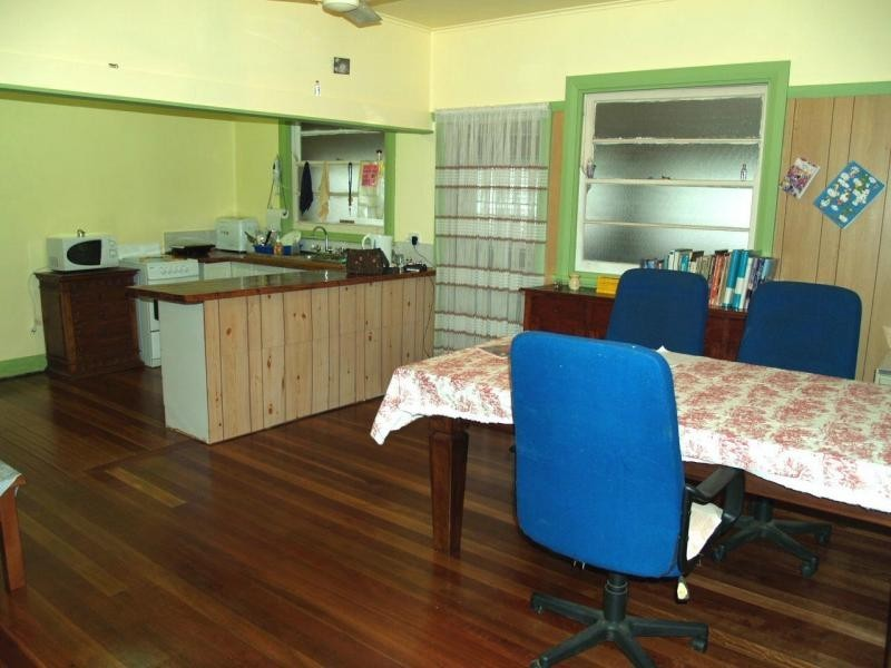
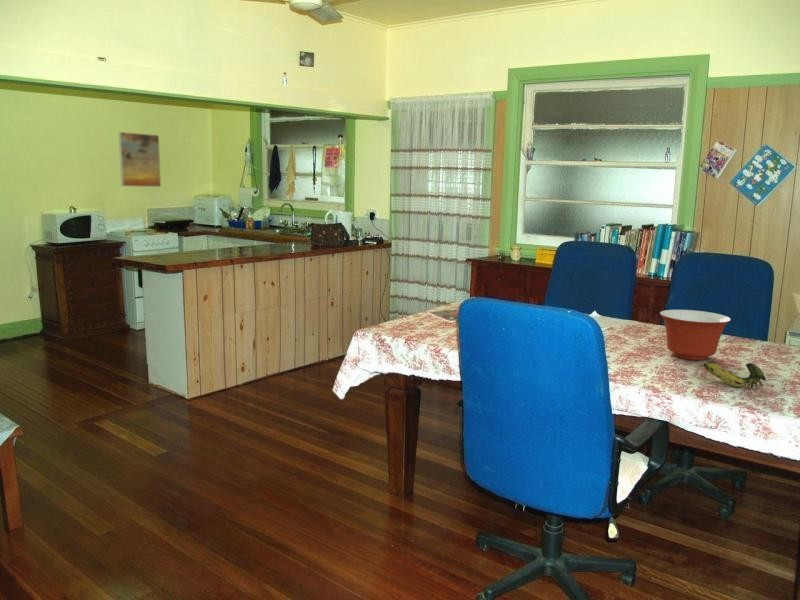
+ mixing bowl (692, 335)
+ banana (733, 374)
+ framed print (140, 160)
